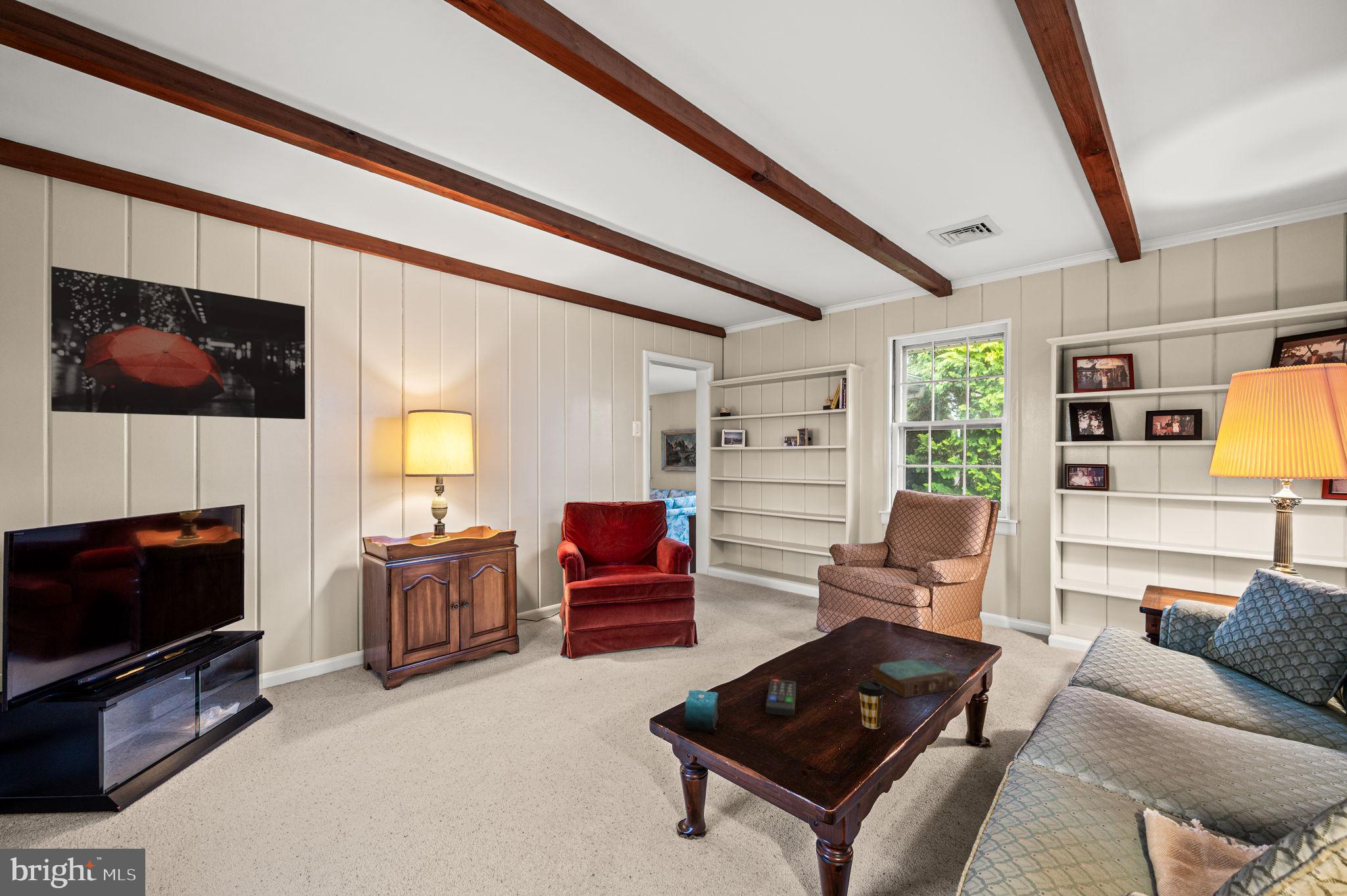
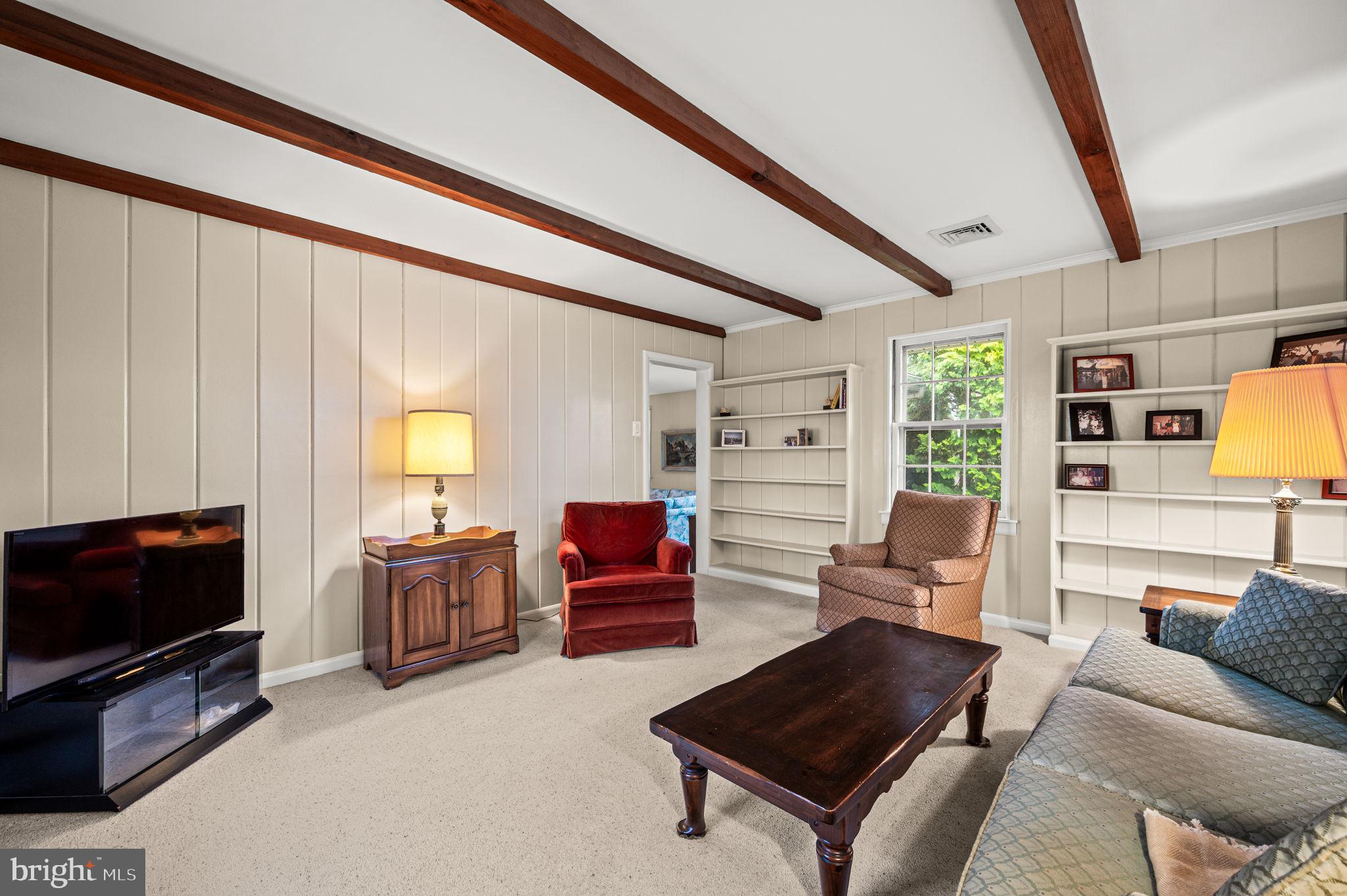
- candle (701, 704)
- wall art (193, 352)
- book (914, 676)
- coffee cup (871, 705)
- remote control (781, 696)
